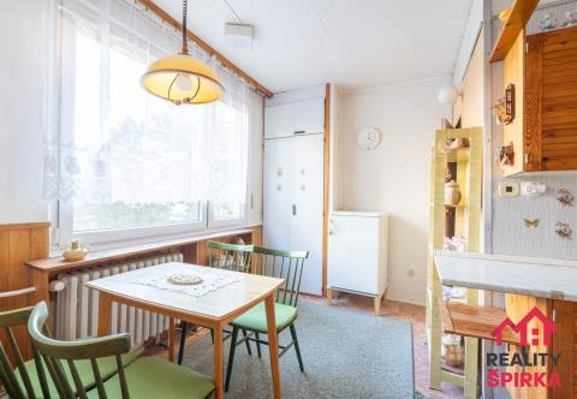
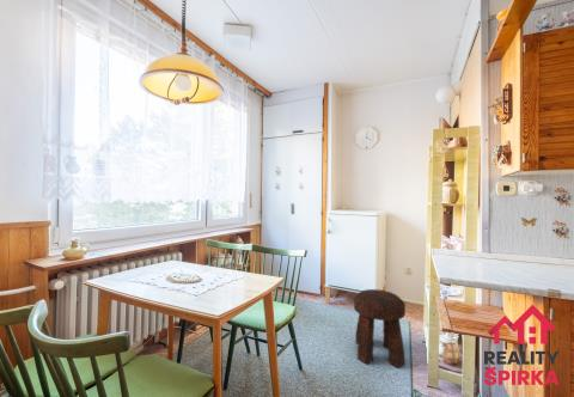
+ stool (378, 319)
